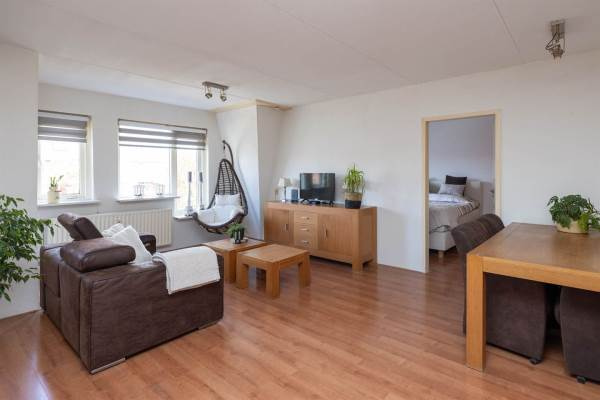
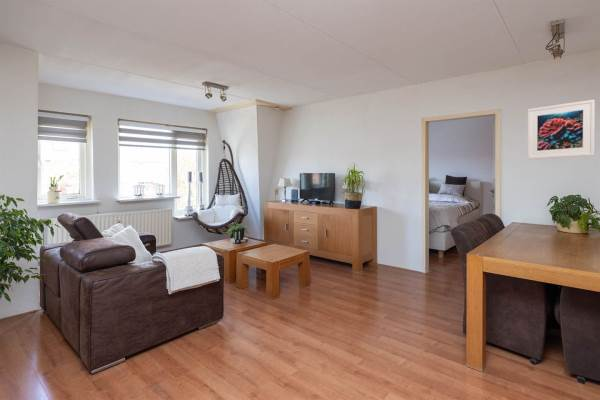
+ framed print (559, 131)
